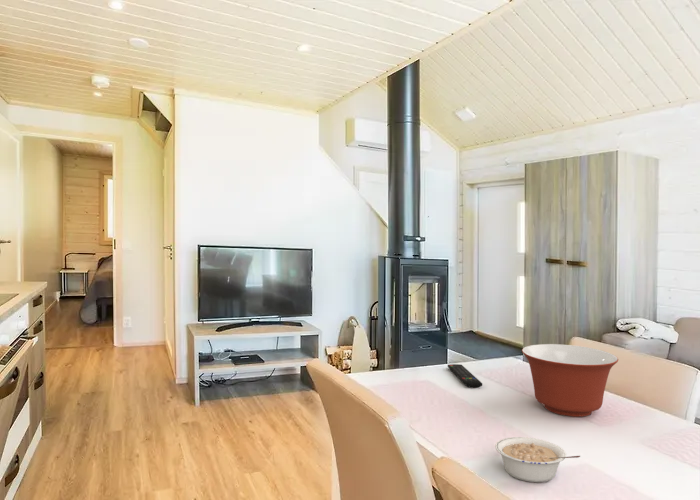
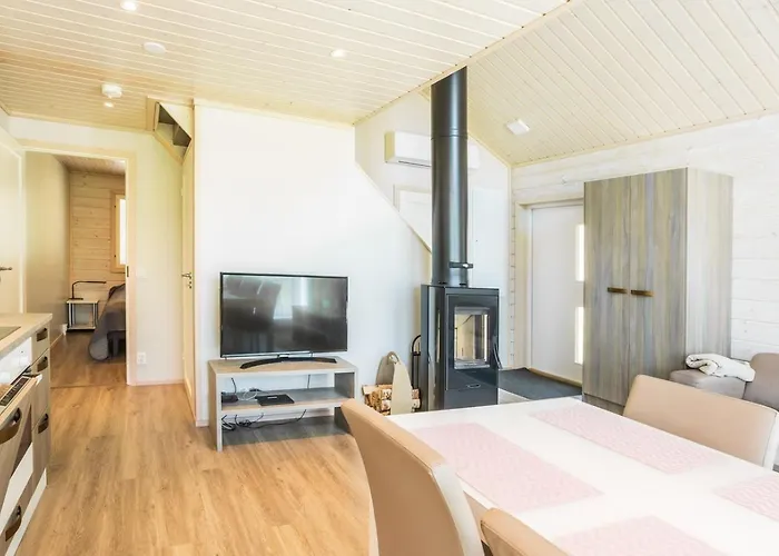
- remote control (463, 375)
- legume (532, 458)
- mixing bowl (567, 381)
